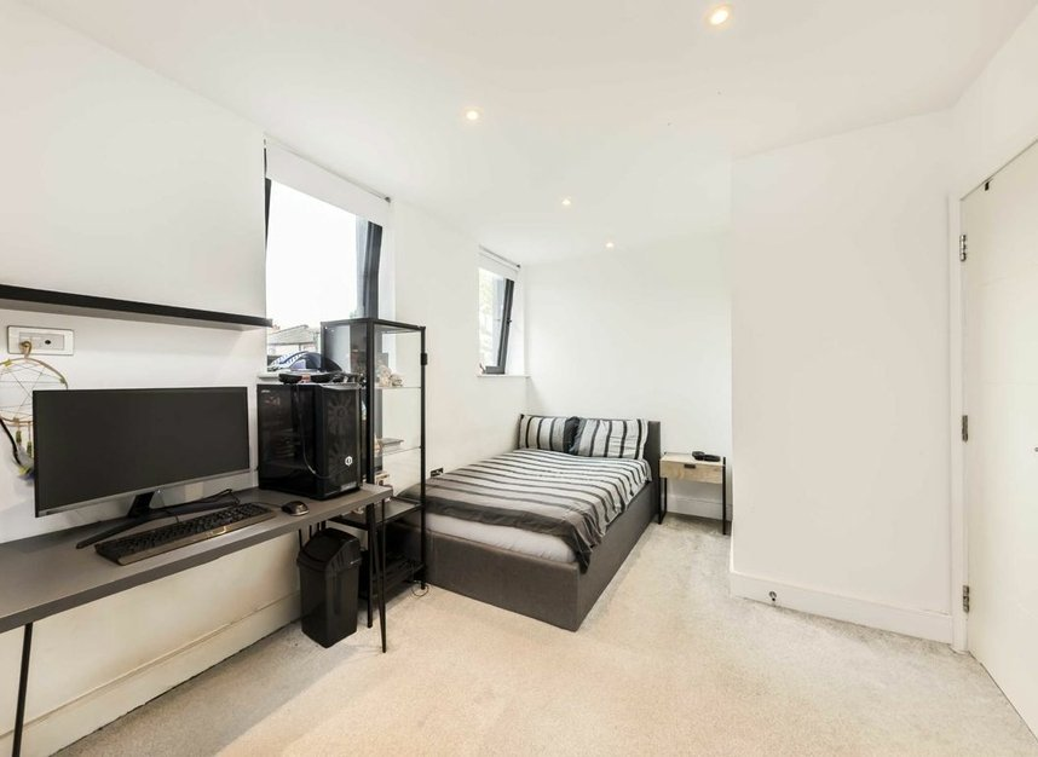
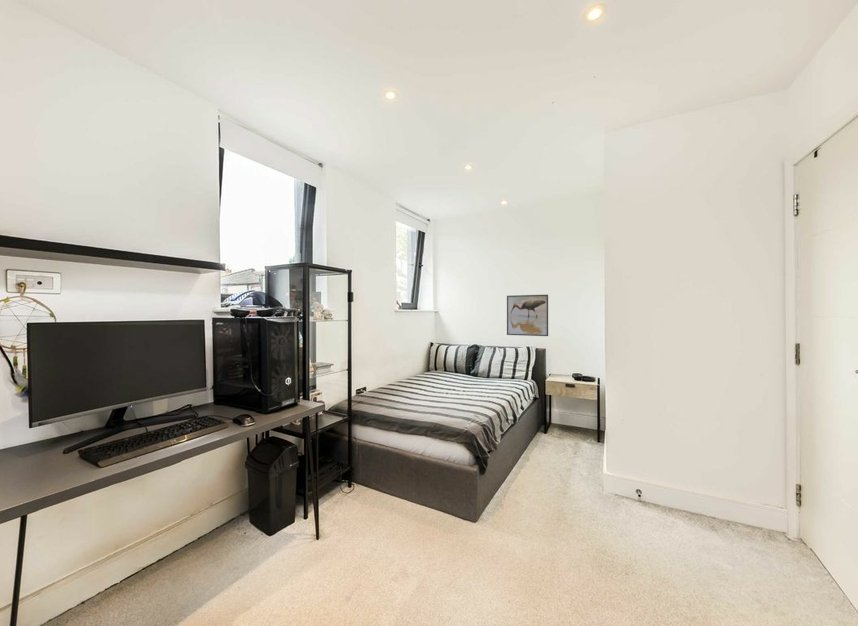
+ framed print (526, 315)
